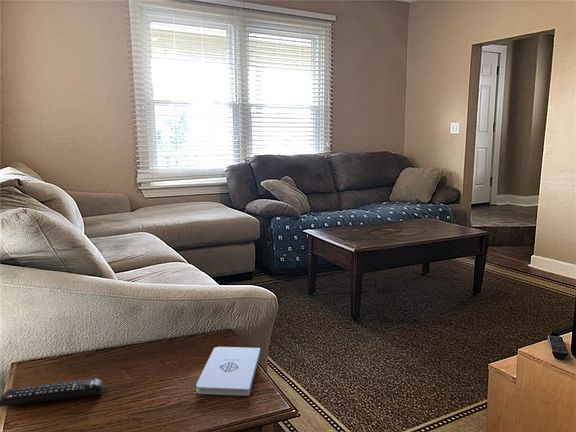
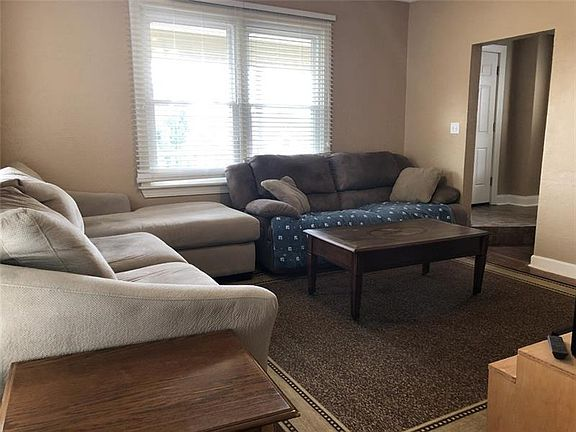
- remote control (52, 392)
- notepad (230, 368)
